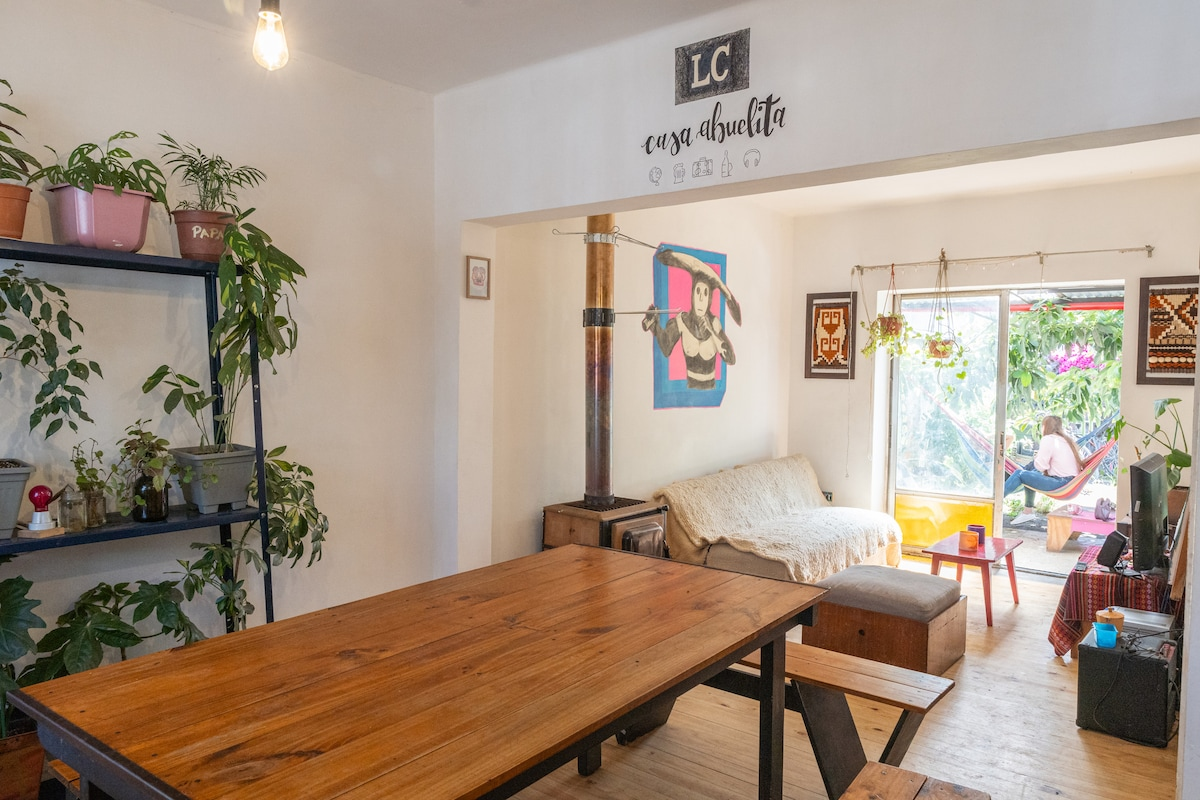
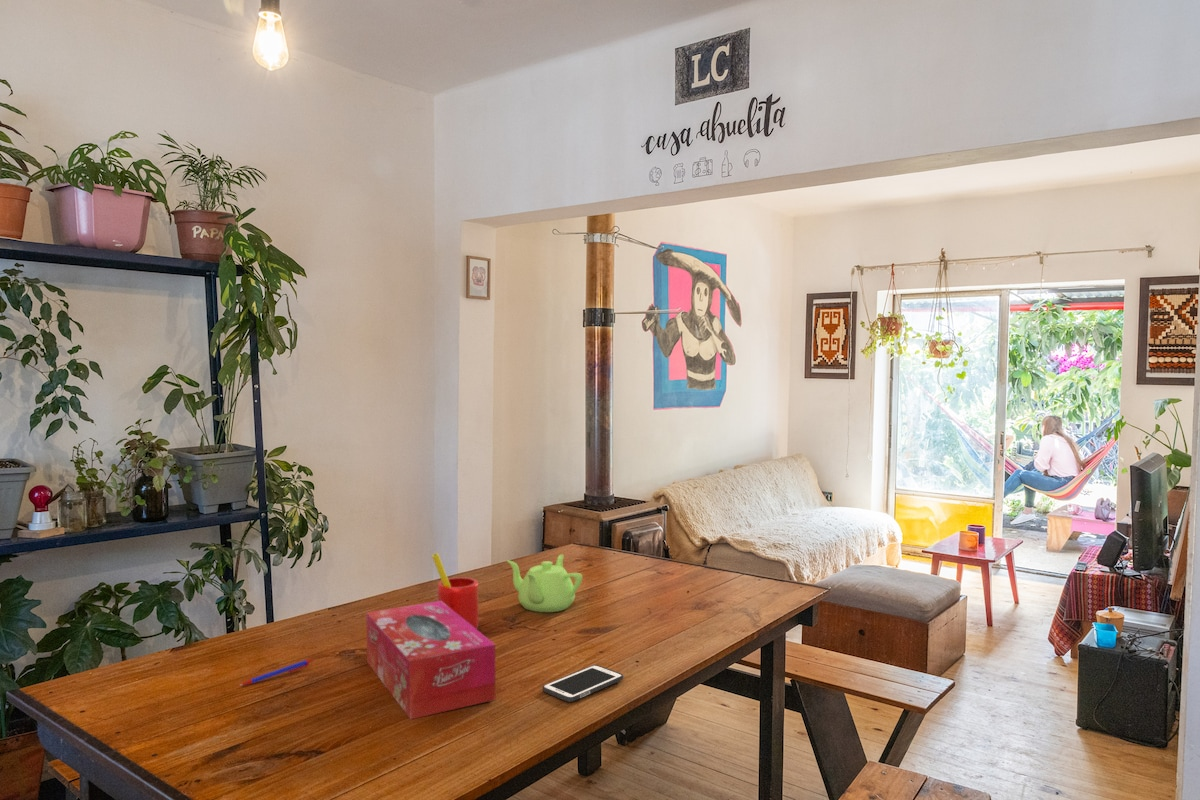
+ tissue box (427, 653)
+ straw (454, 590)
+ pen (277, 672)
+ cell phone (583, 682)
+ teapot (544, 583)
